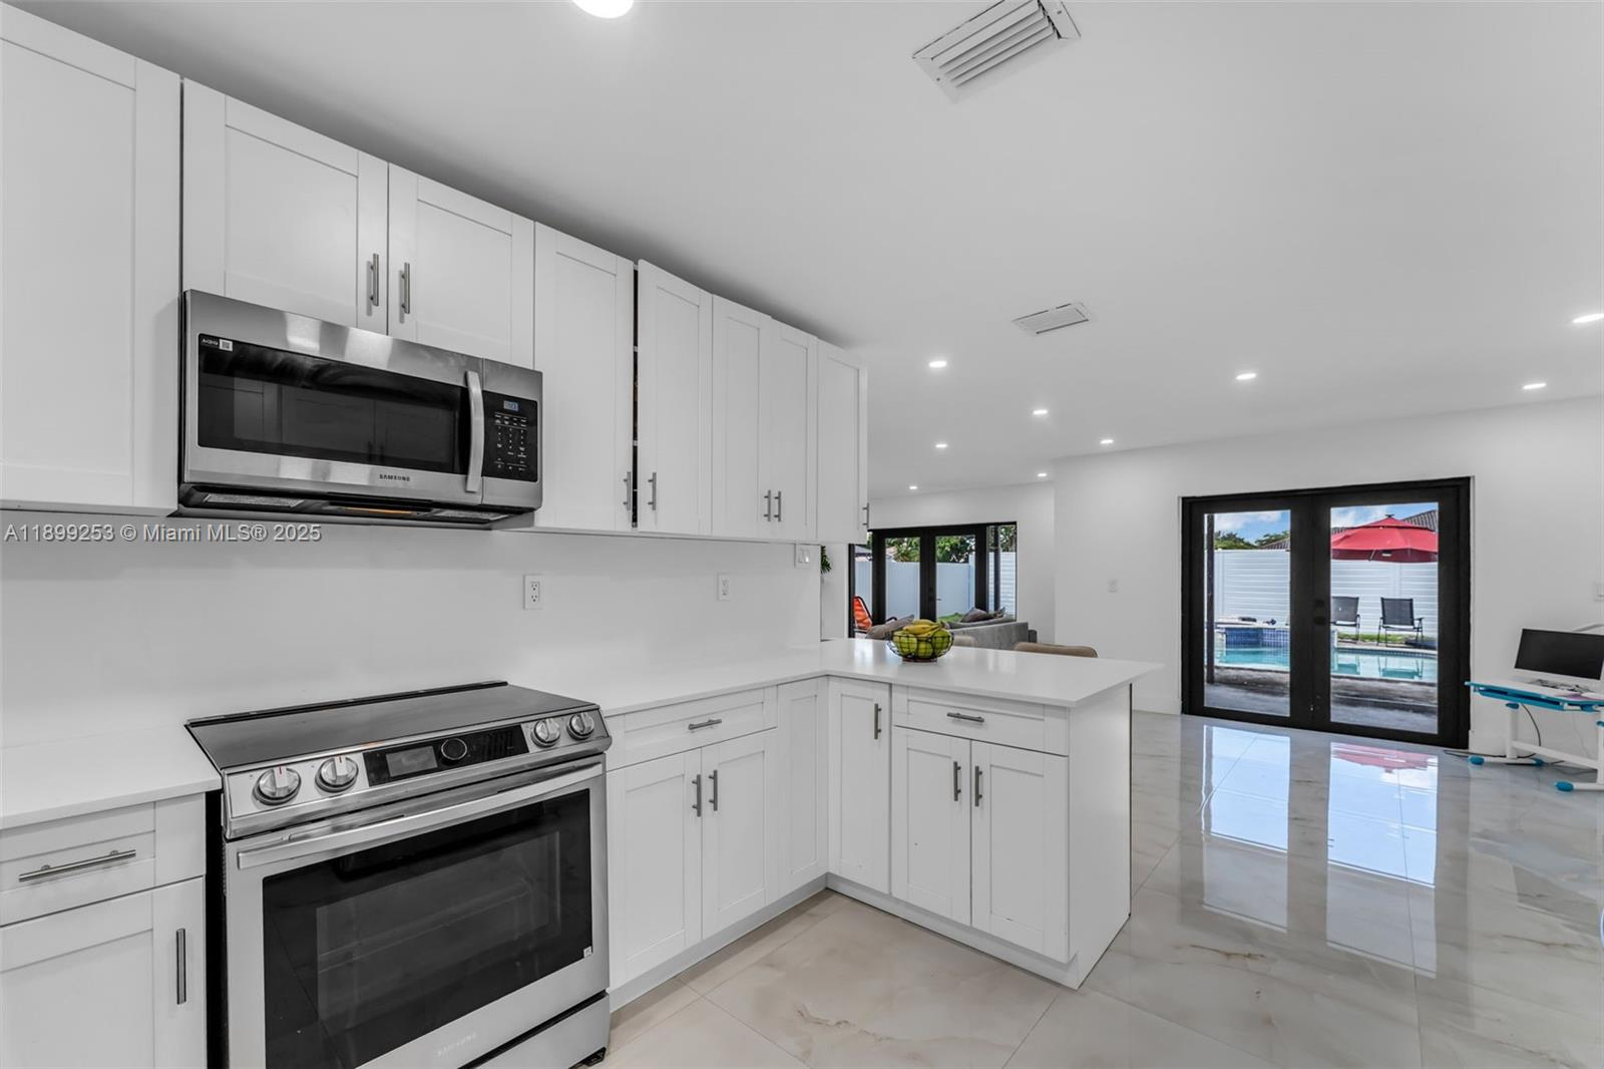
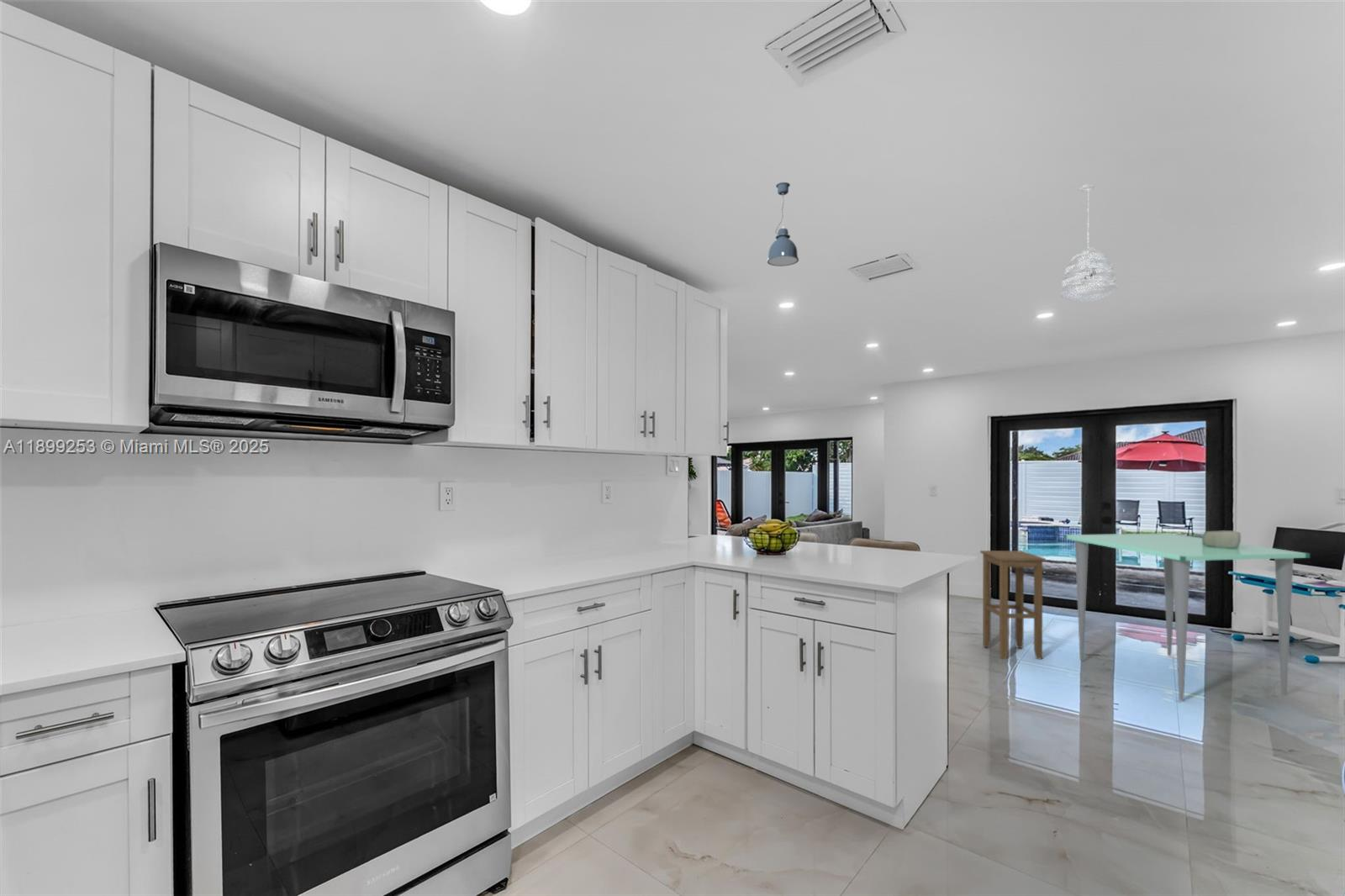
+ pendant lamp (1088, 243)
+ pendant light (780, 223)
+ stool (1011, 604)
+ decorative bowl (1222, 538)
+ dining table (1175, 609)
